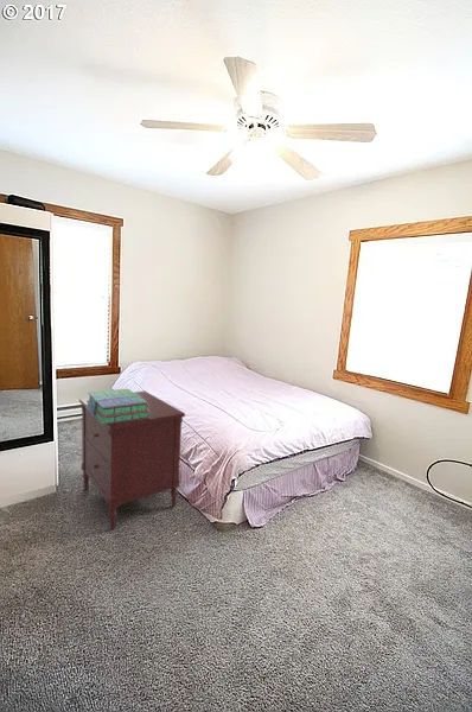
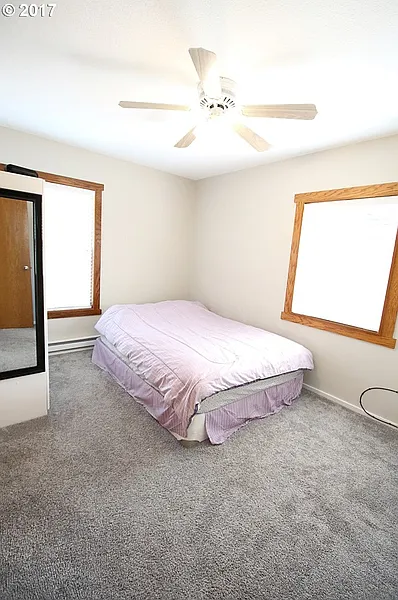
- stack of books (116, 403)
- dresser (129, 452)
